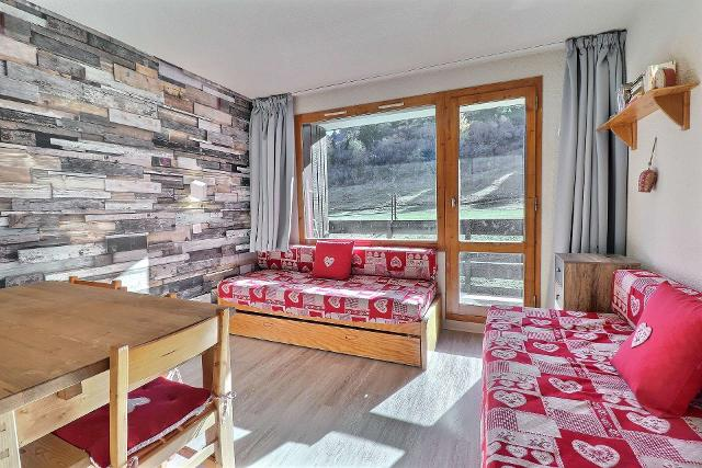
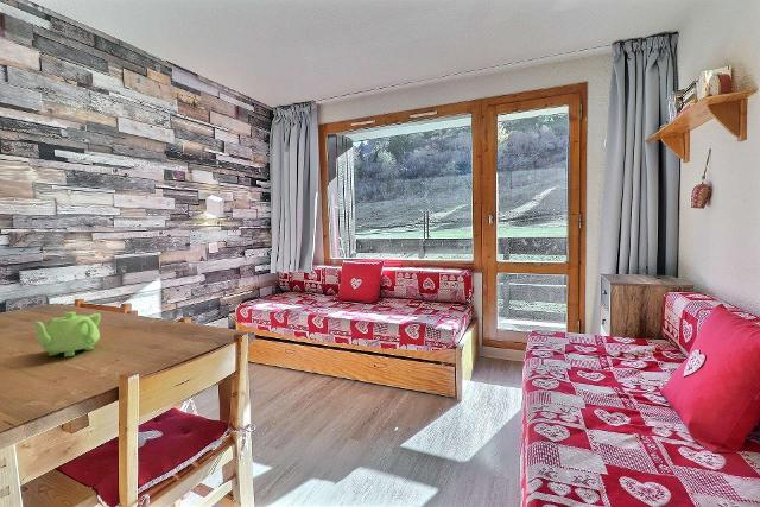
+ teapot (68, 332)
